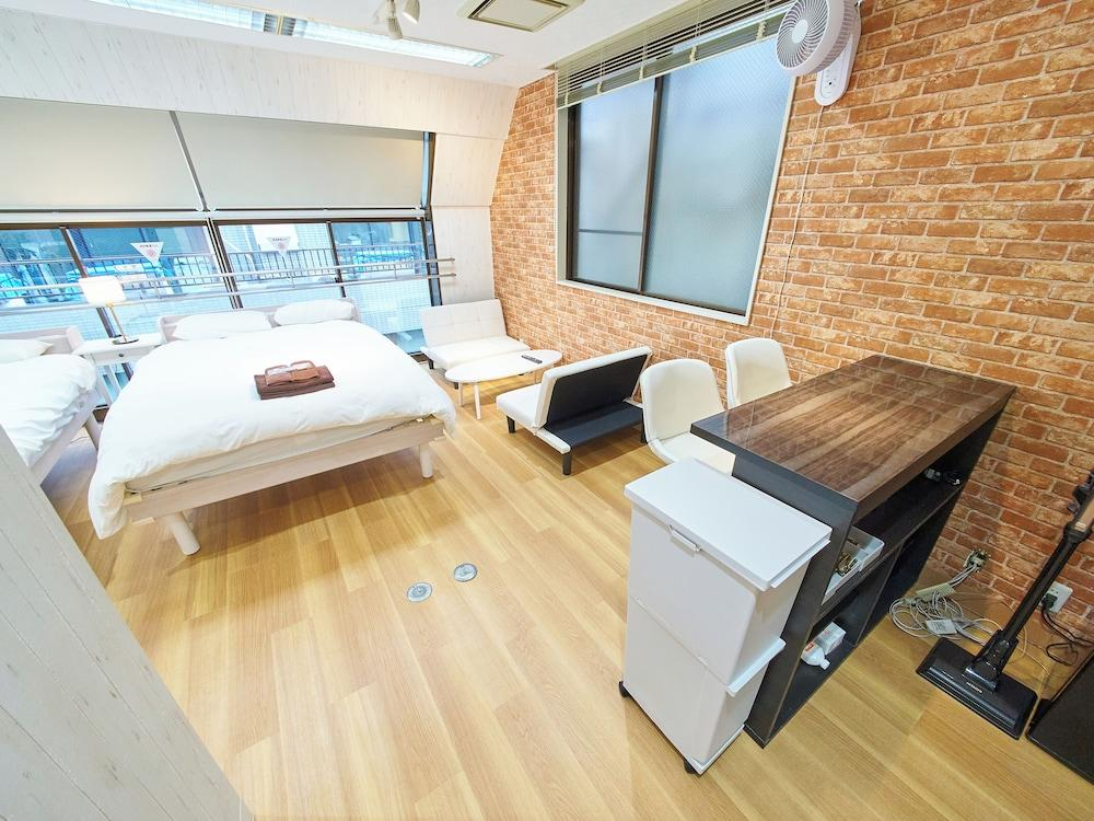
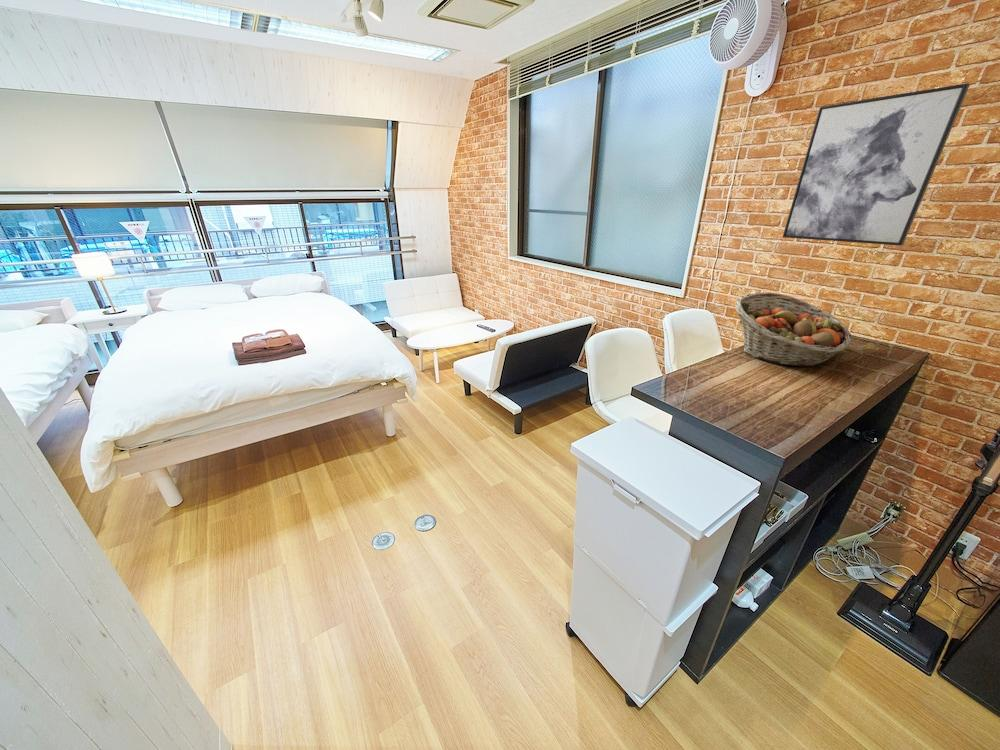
+ fruit basket (788, 327)
+ wall art (860, 173)
